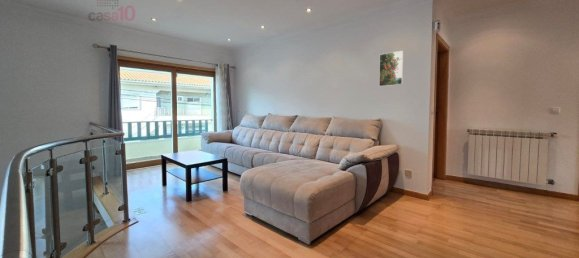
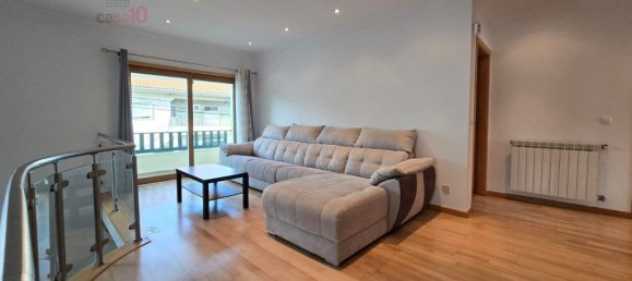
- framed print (390, 69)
